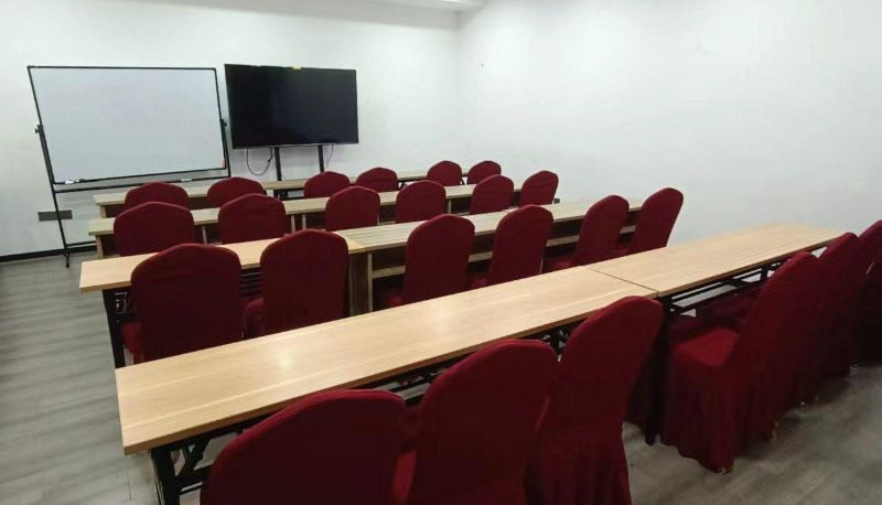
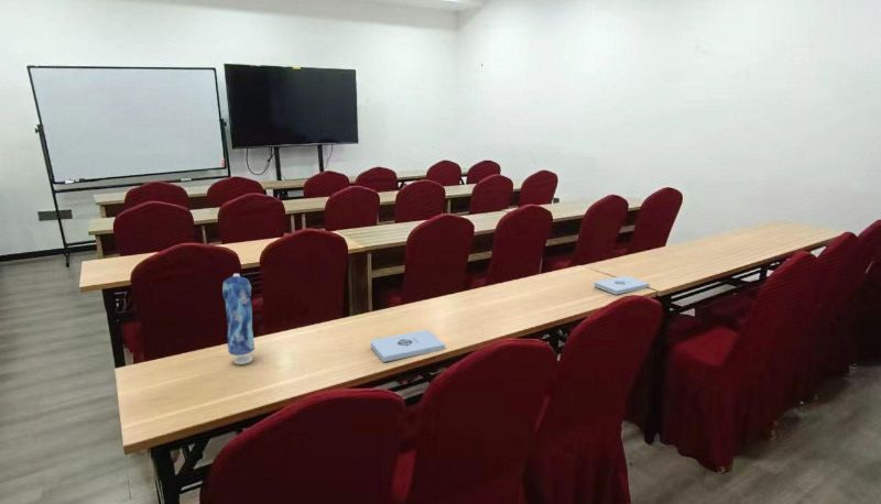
+ notepad (620, 284)
+ dress (239, 318)
+ notepad (406, 344)
